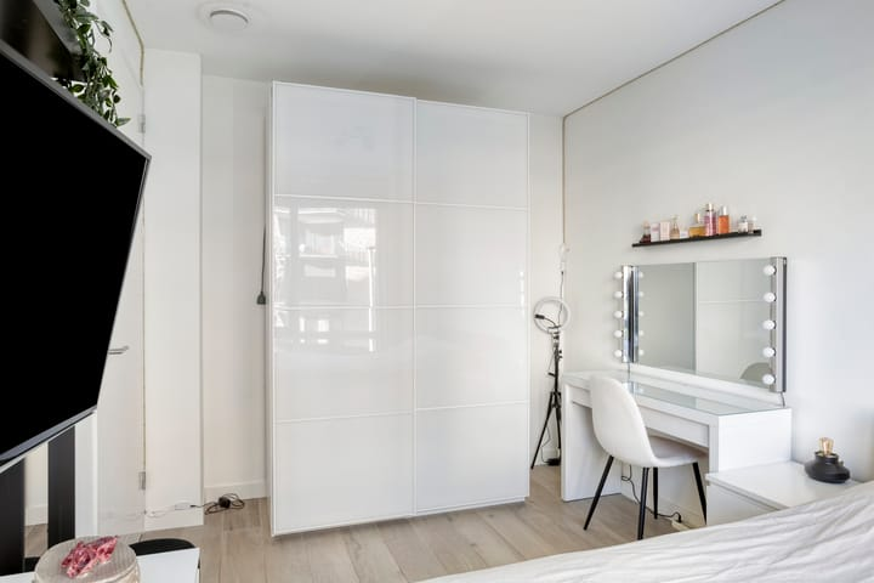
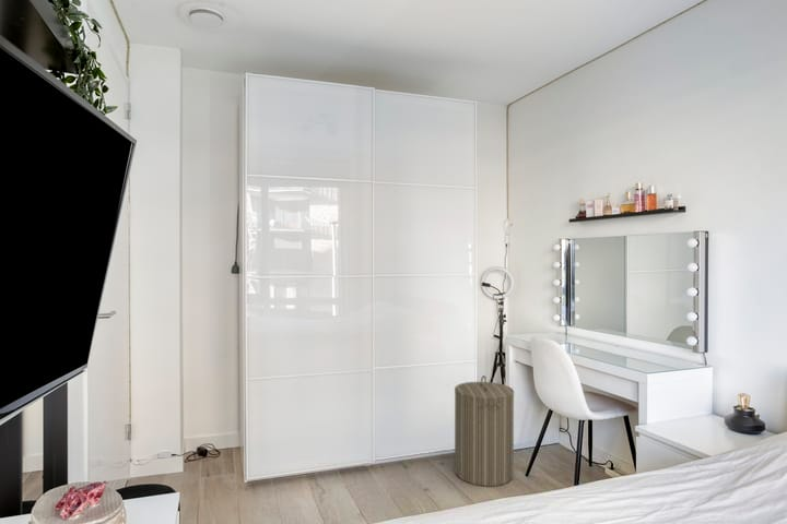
+ laundry hamper (483, 424)
